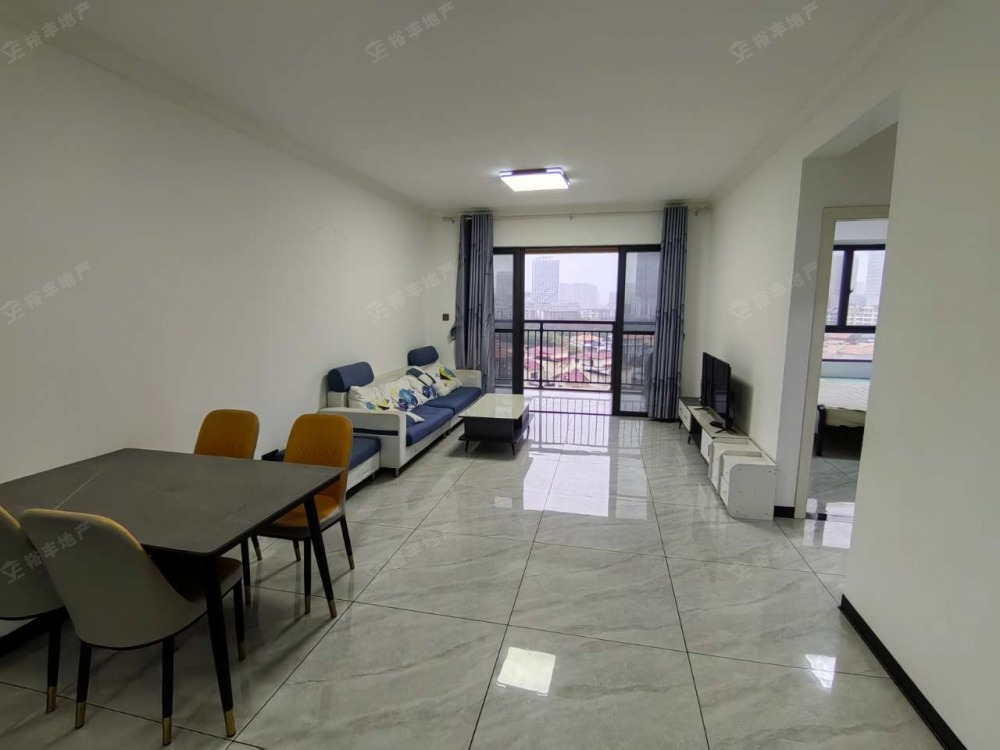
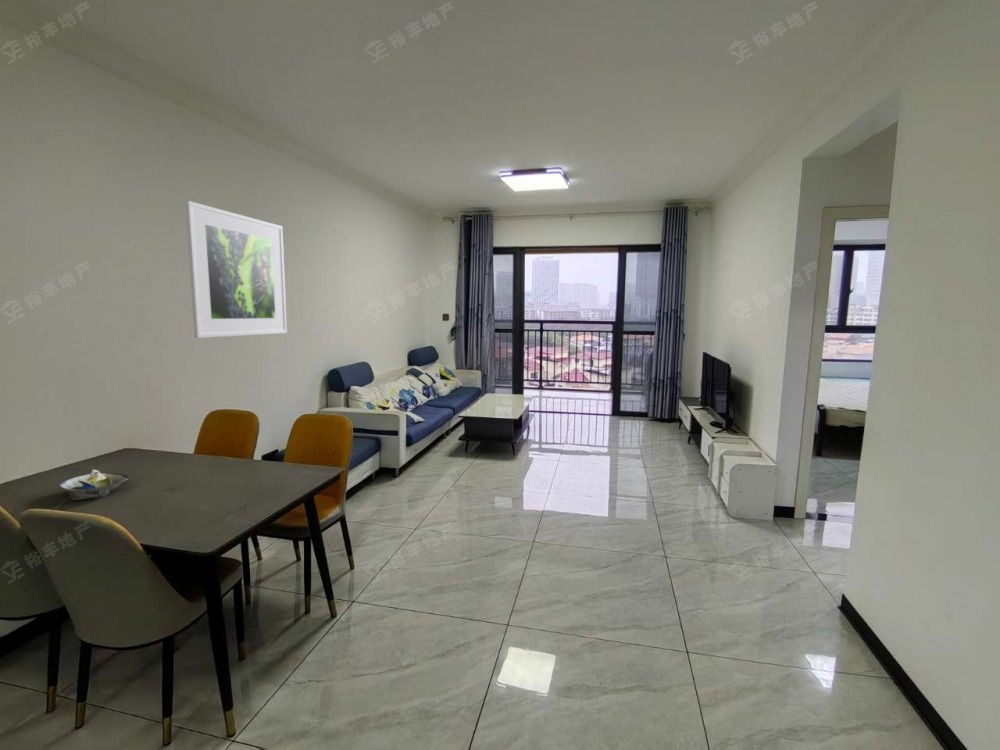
+ decorative bowl (98, 481)
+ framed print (243, 276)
